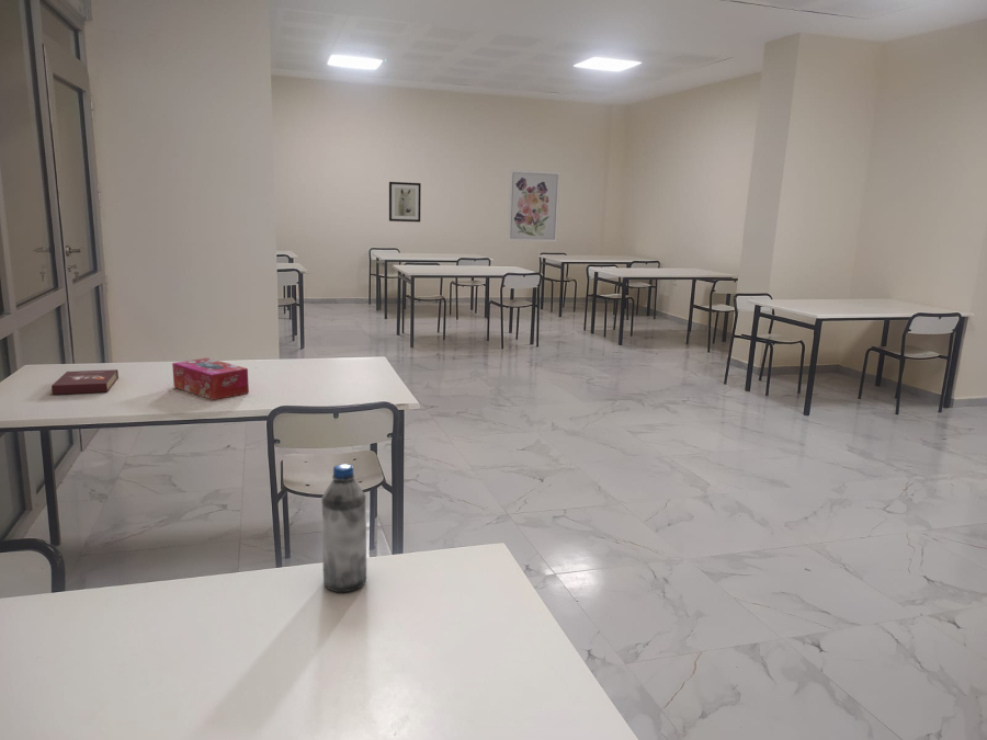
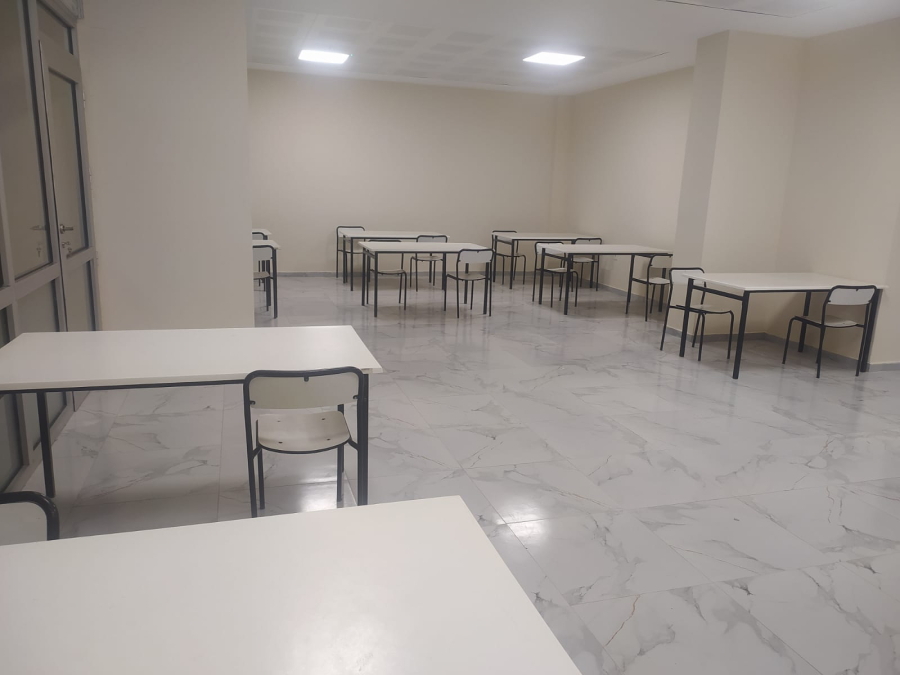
- wall art (533, 206)
- wall art (405, 202)
- water bottle (343, 525)
- book (87, 380)
- tissue box (209, 377)
